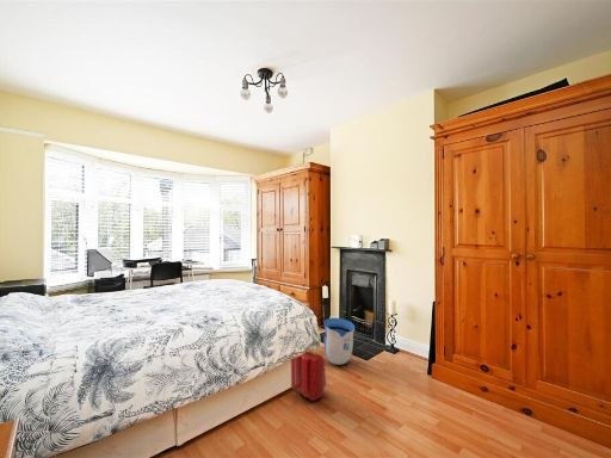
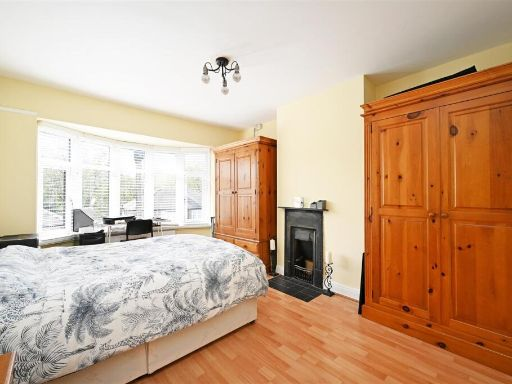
- sun visor (339, 341)
- backpack (309, 371)
